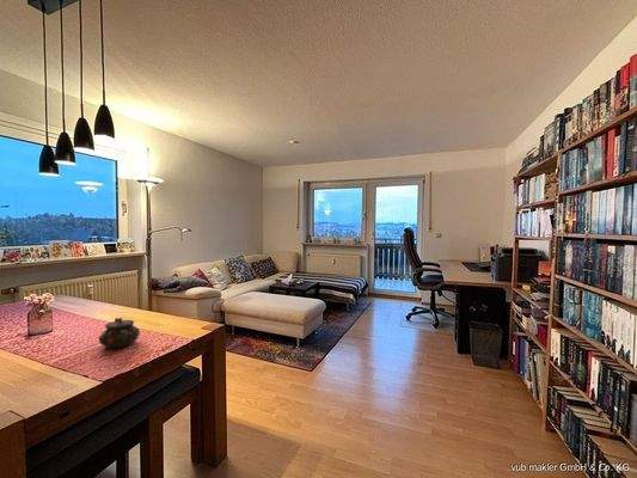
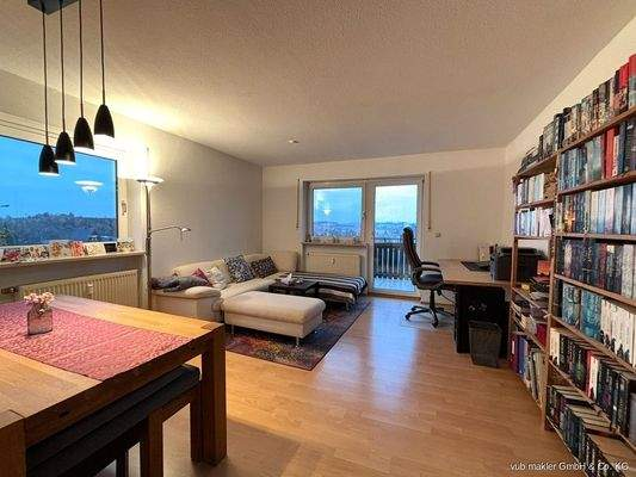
- teapot (120, 330)
